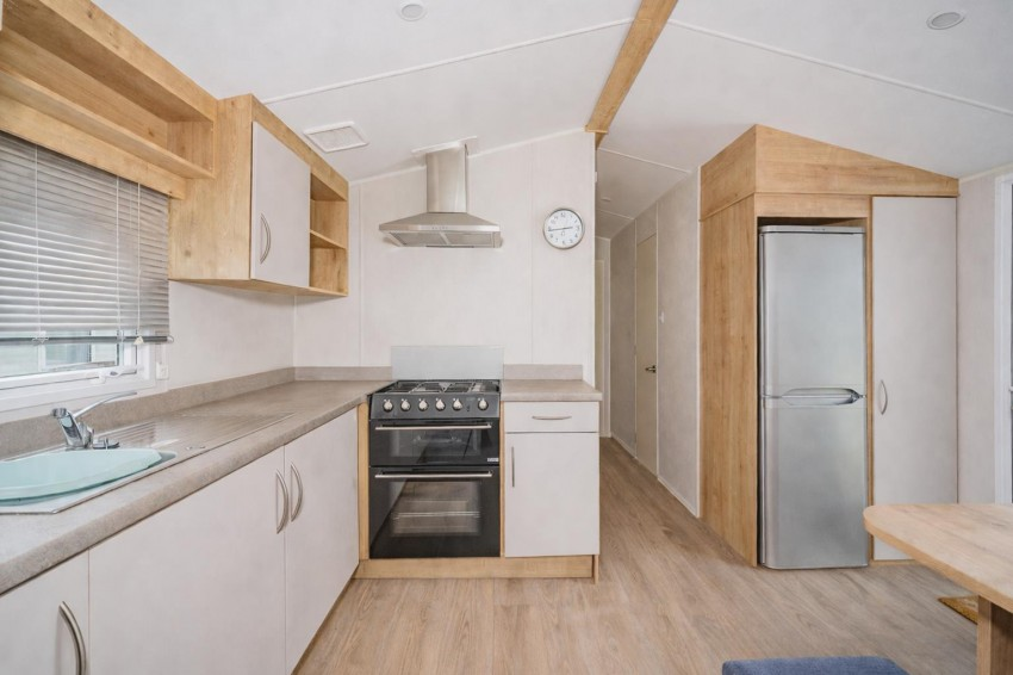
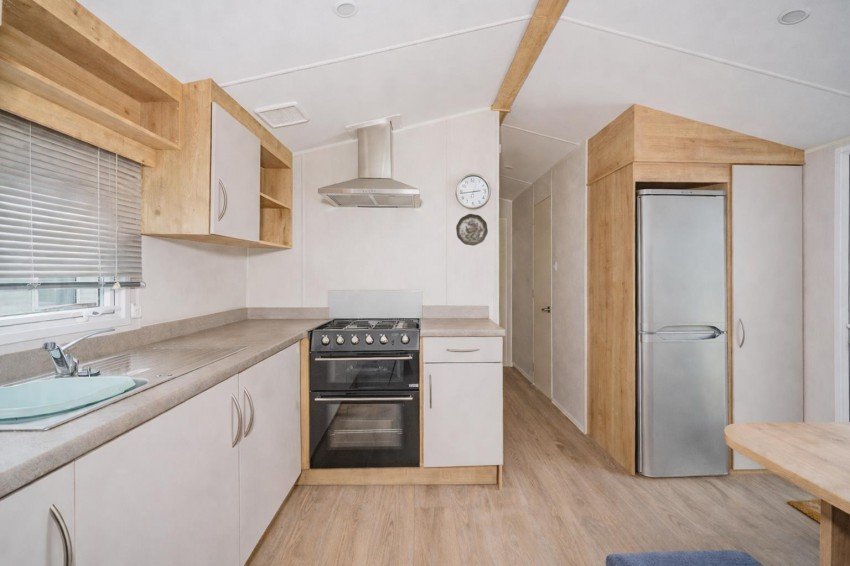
+ decorative plate (471, 229)
